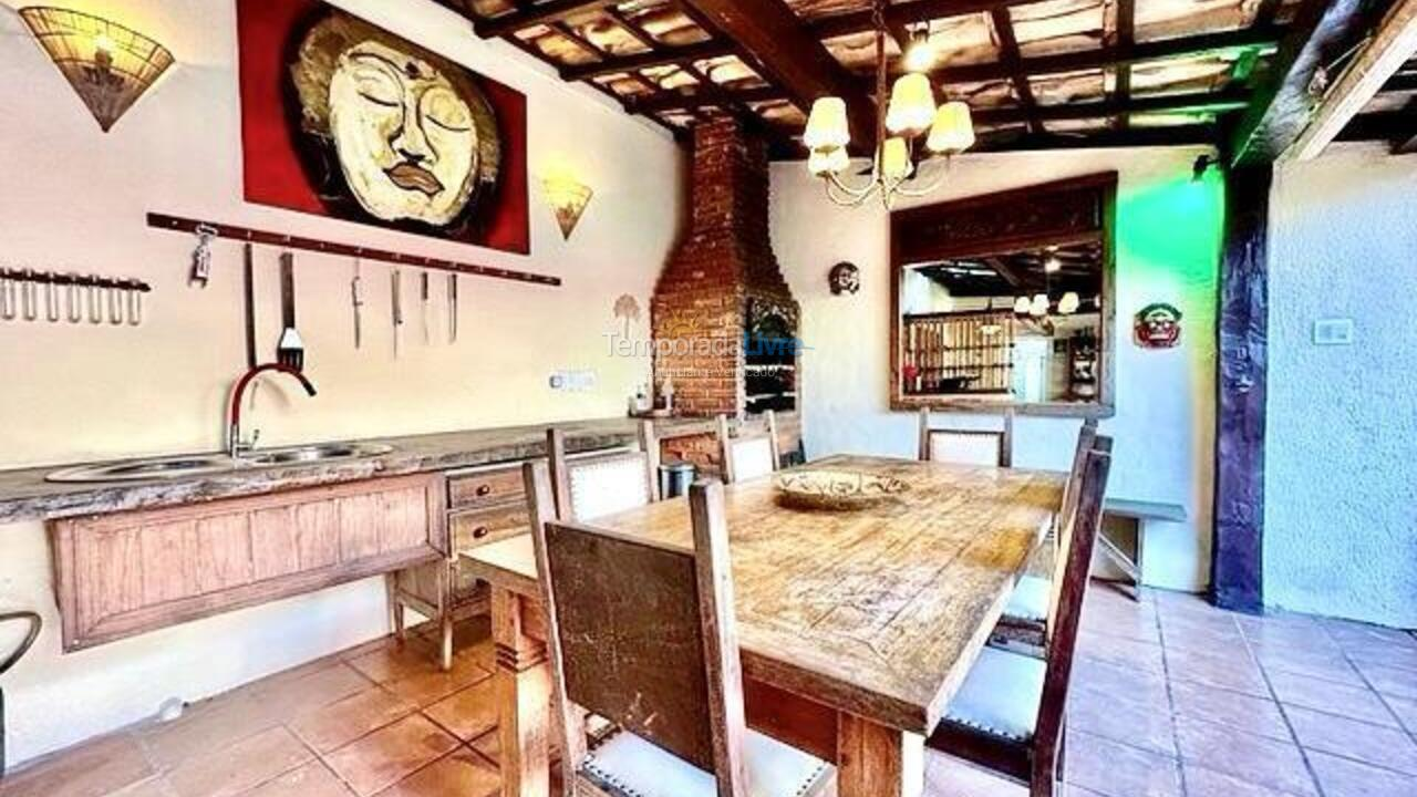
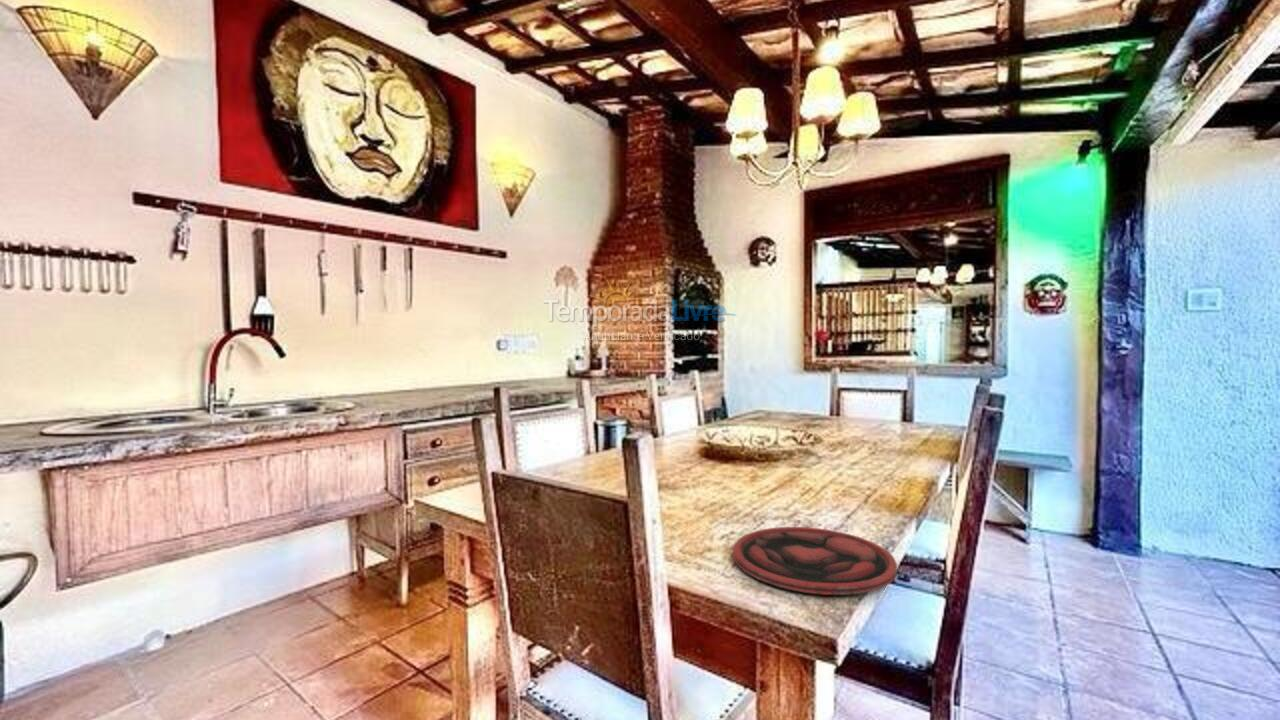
+ plate (811, 555)
